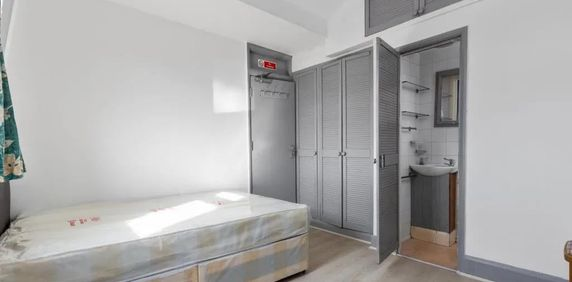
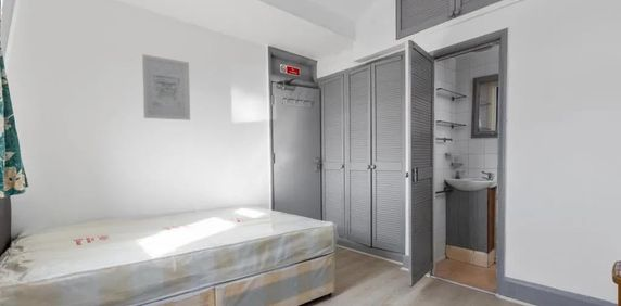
+ wall art (167, 88)
